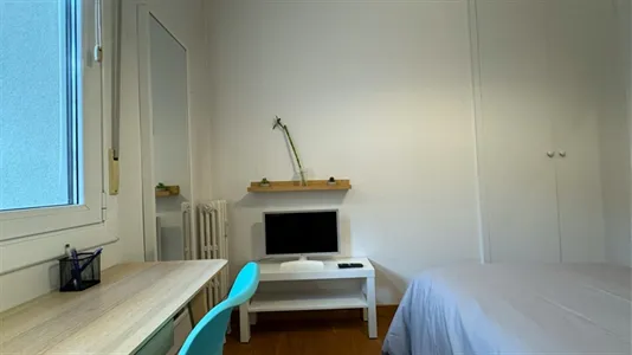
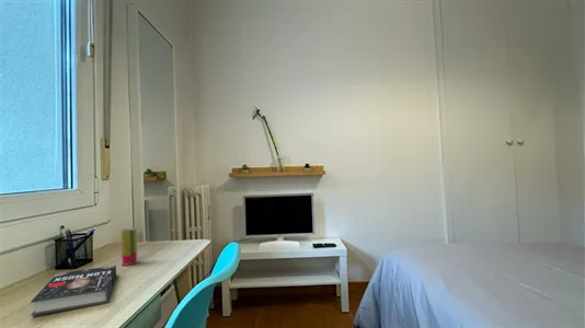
+ book (80, 286)
+ beverage can (129, 246)
